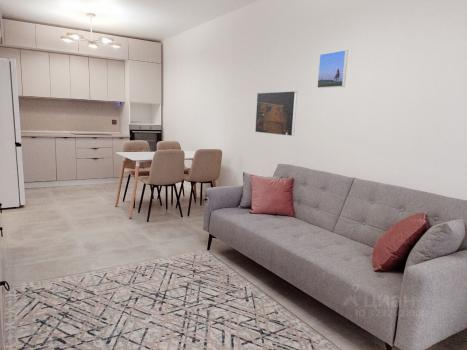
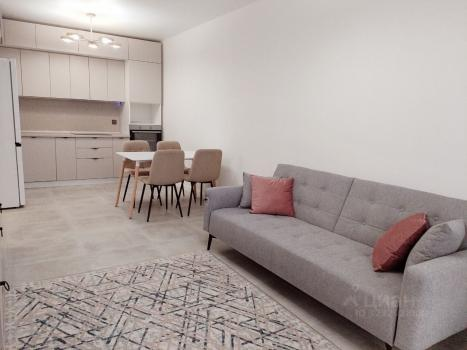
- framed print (331, 70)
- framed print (274, 113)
